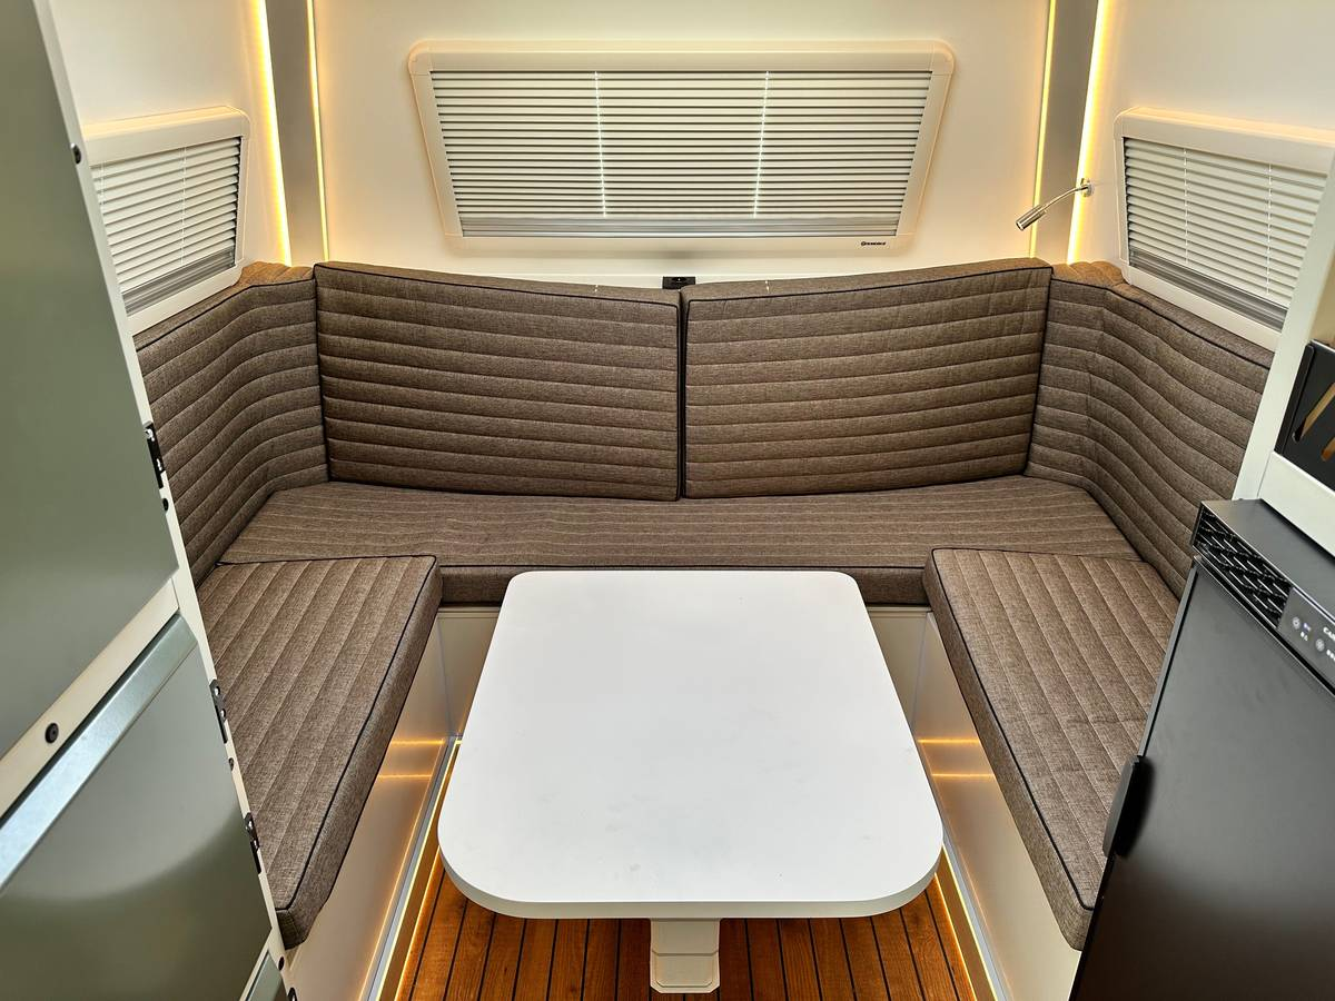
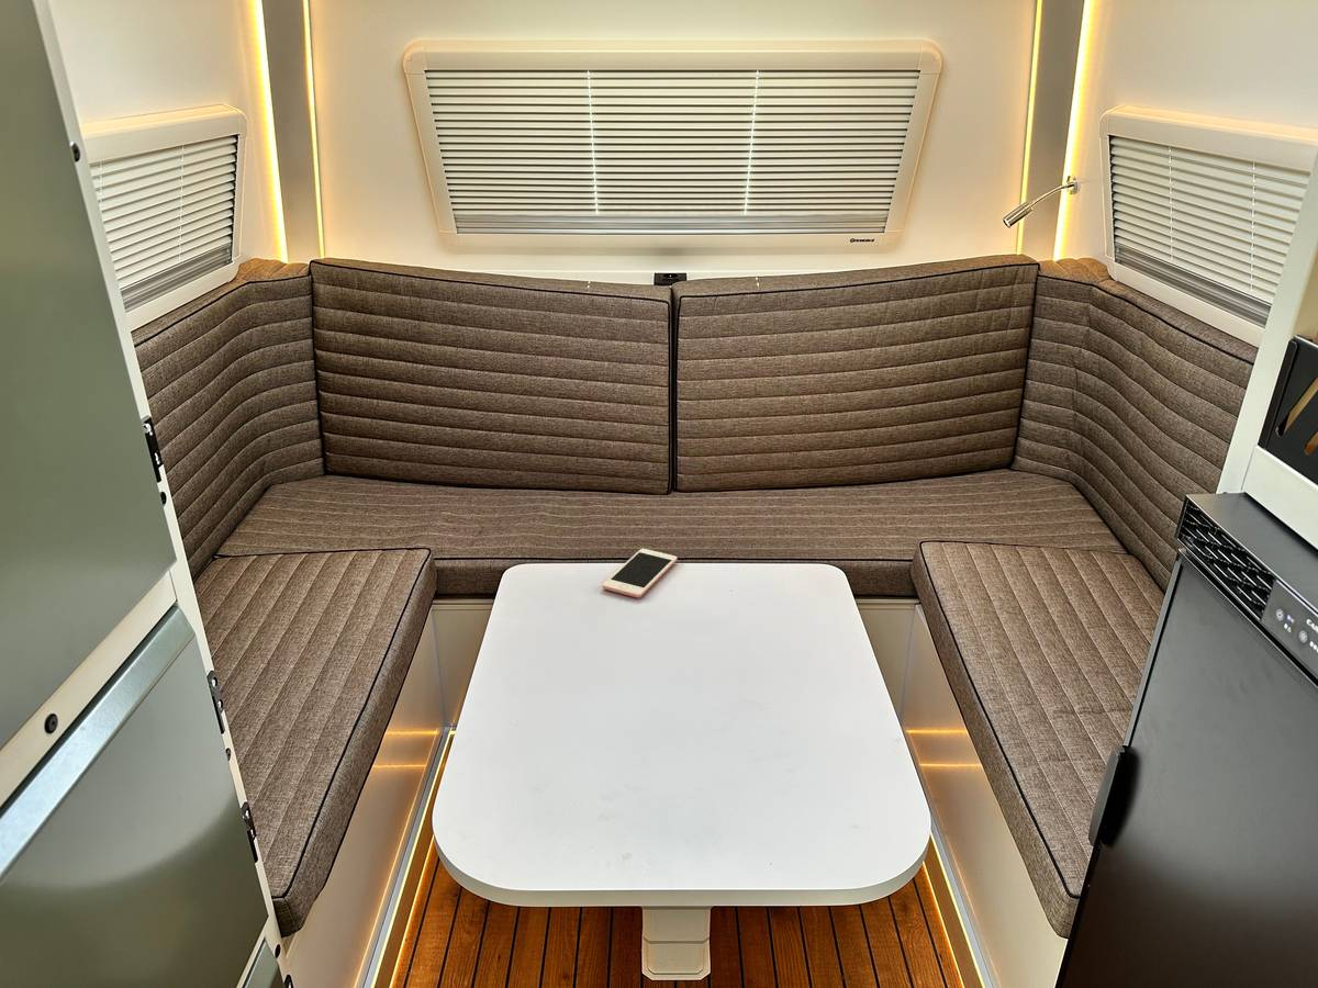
+ cell phone (640, 572)
